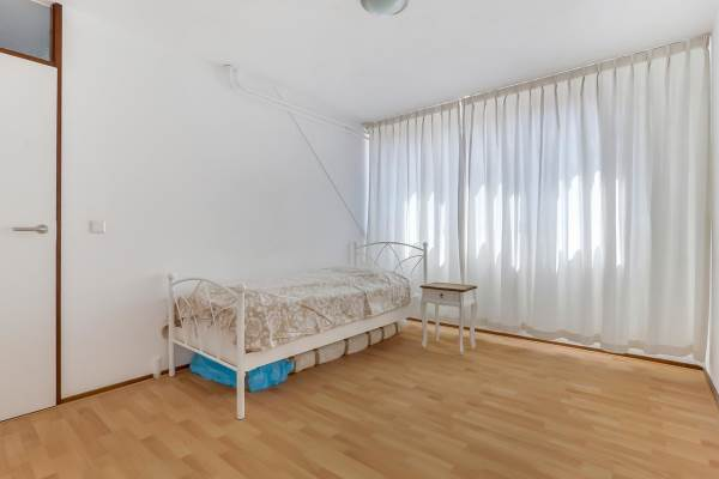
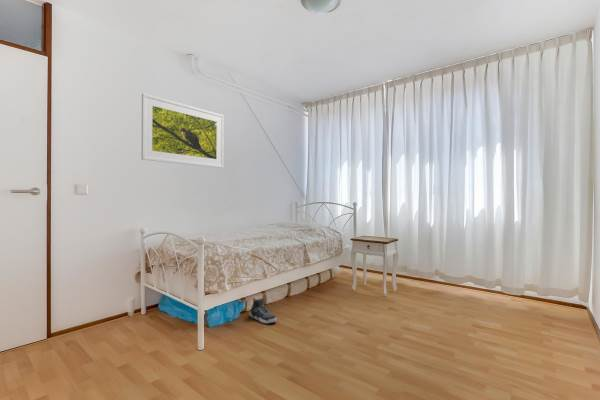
+ sneaker (262, 309)
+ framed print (187, 134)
